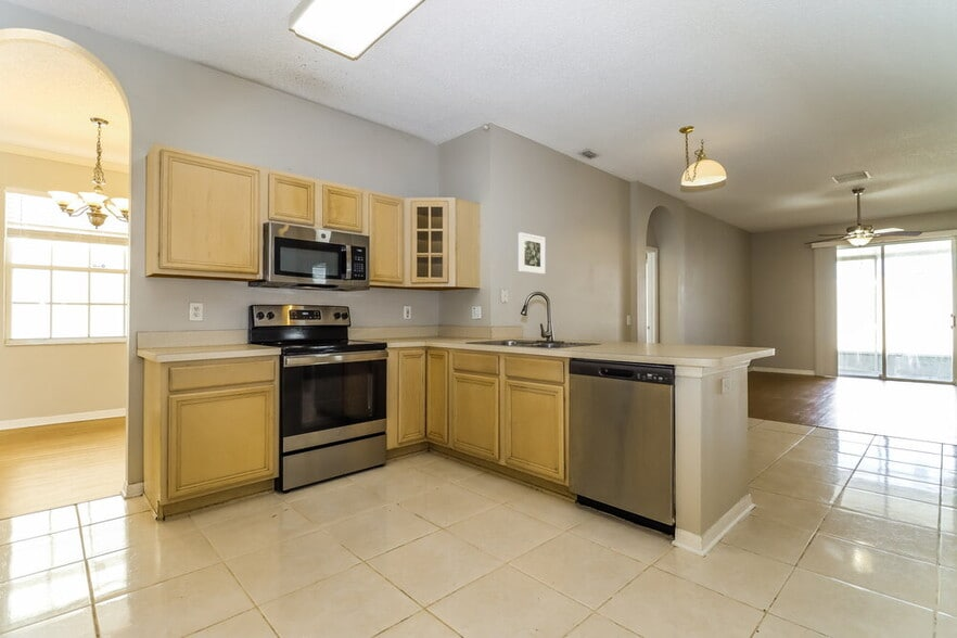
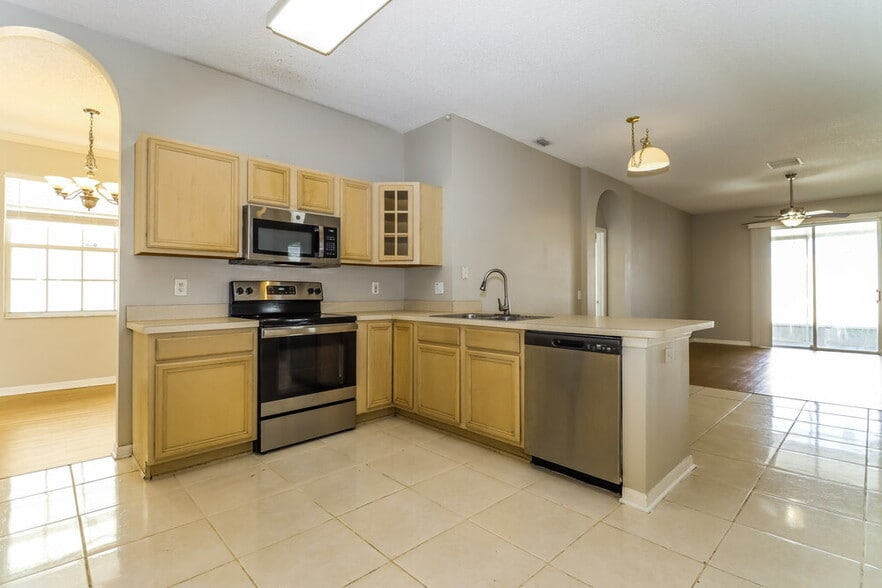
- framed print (532, 254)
